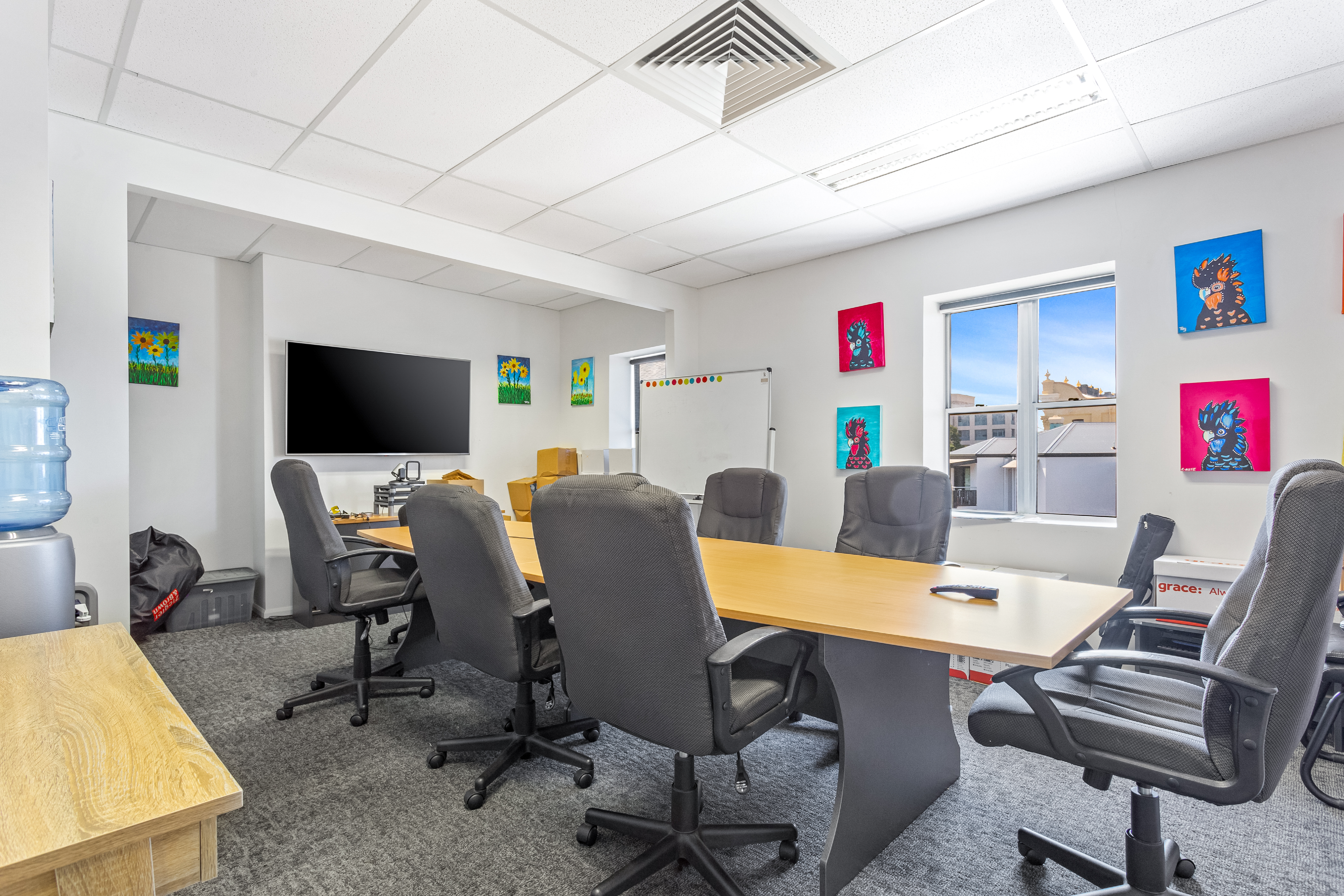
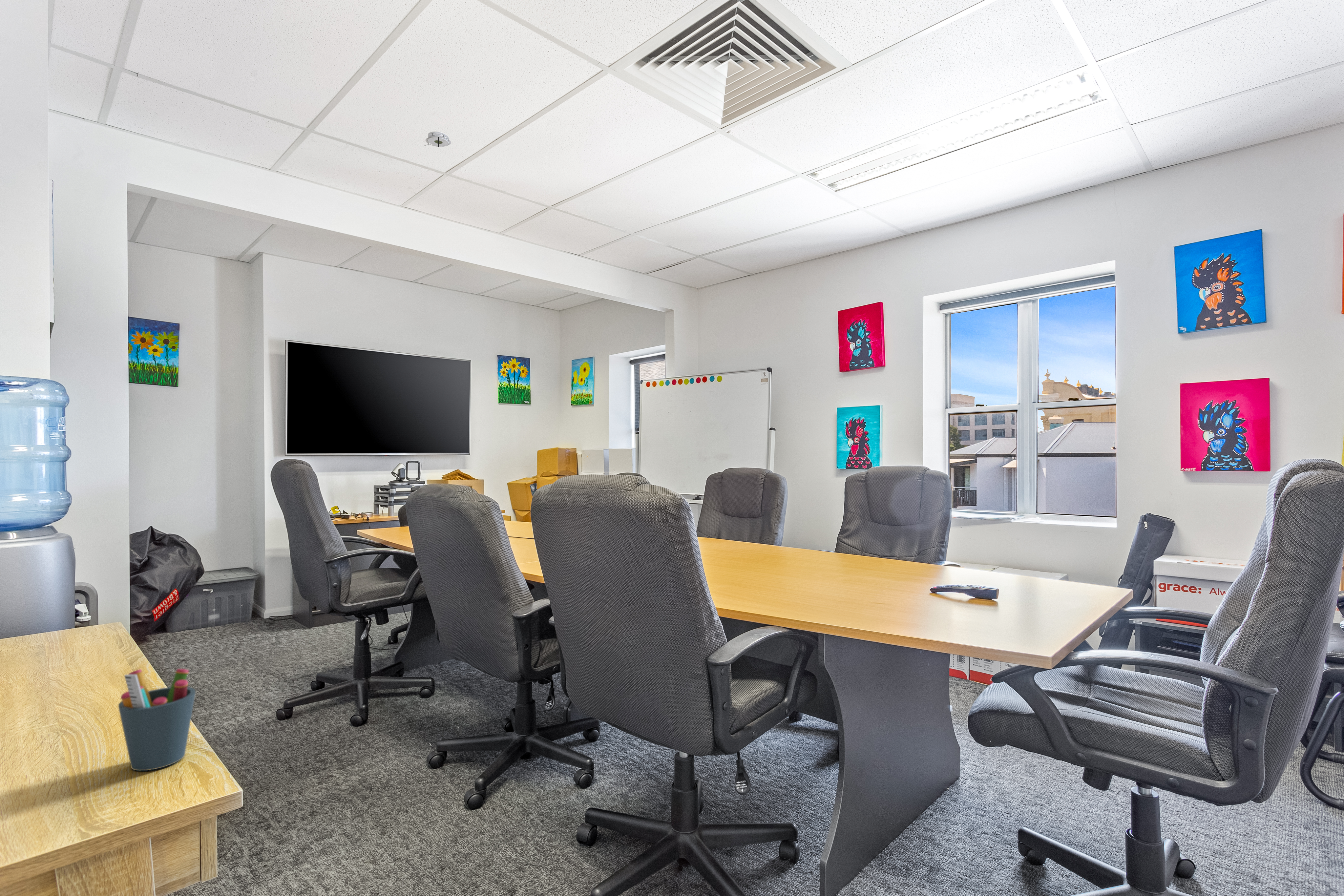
+ smoke detector (437, 139)
+ pen holder (157, 712)
